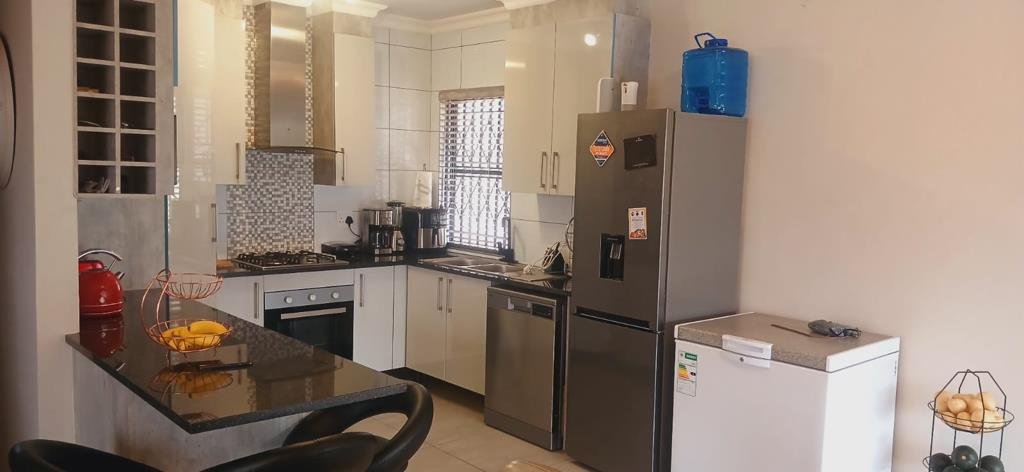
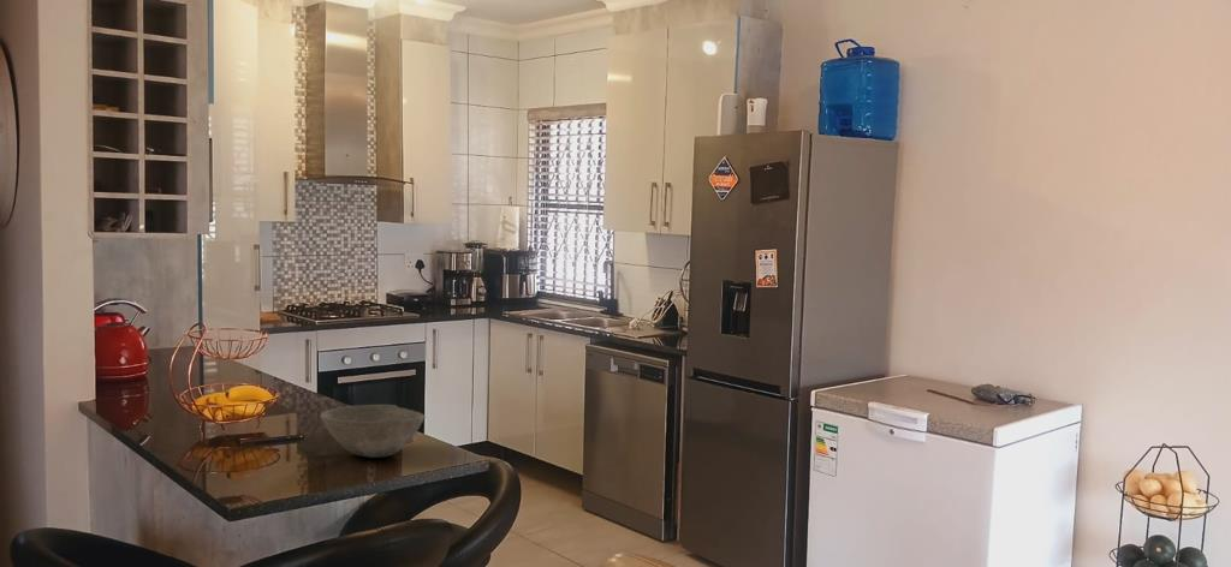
+ bowl (373, 432)
